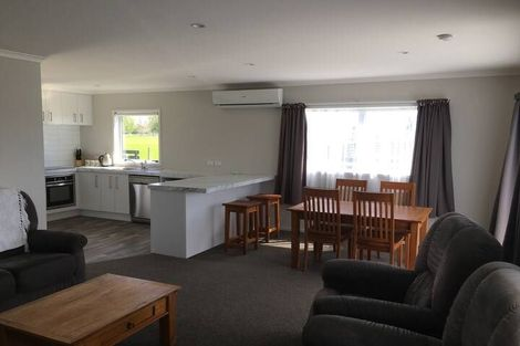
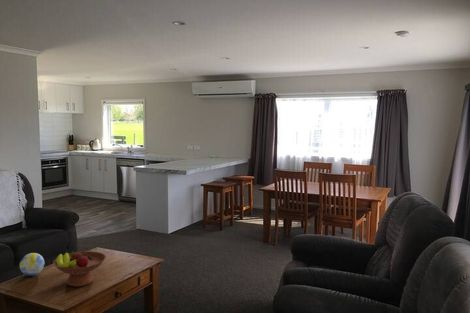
+ fruit bowl (80, 266)
+ decorative ball (32, 264)
